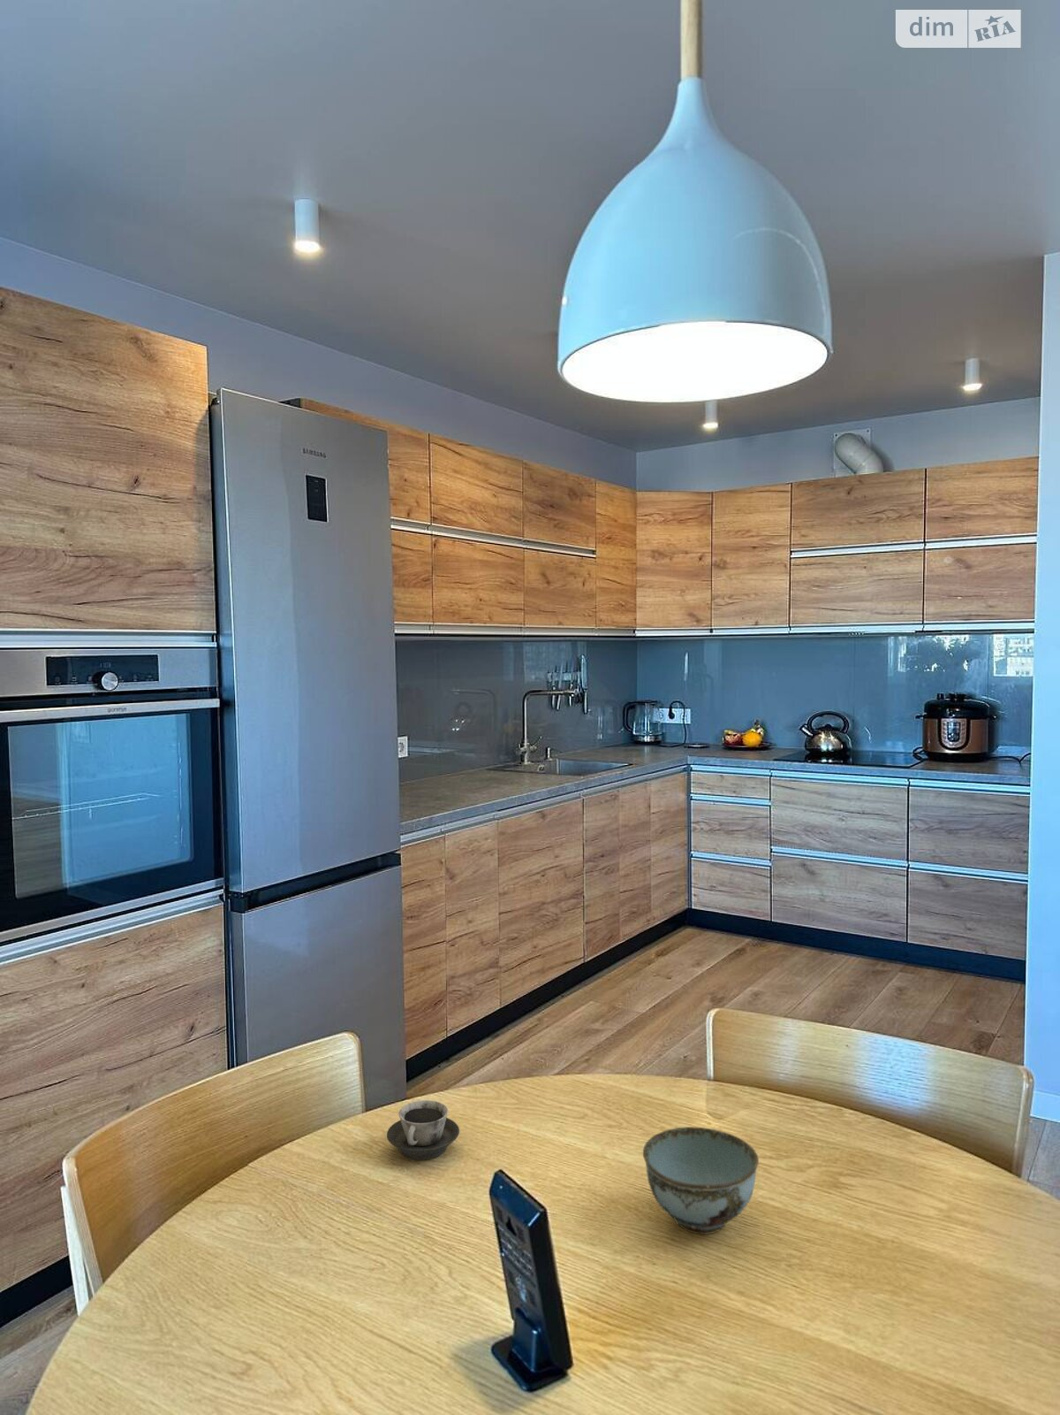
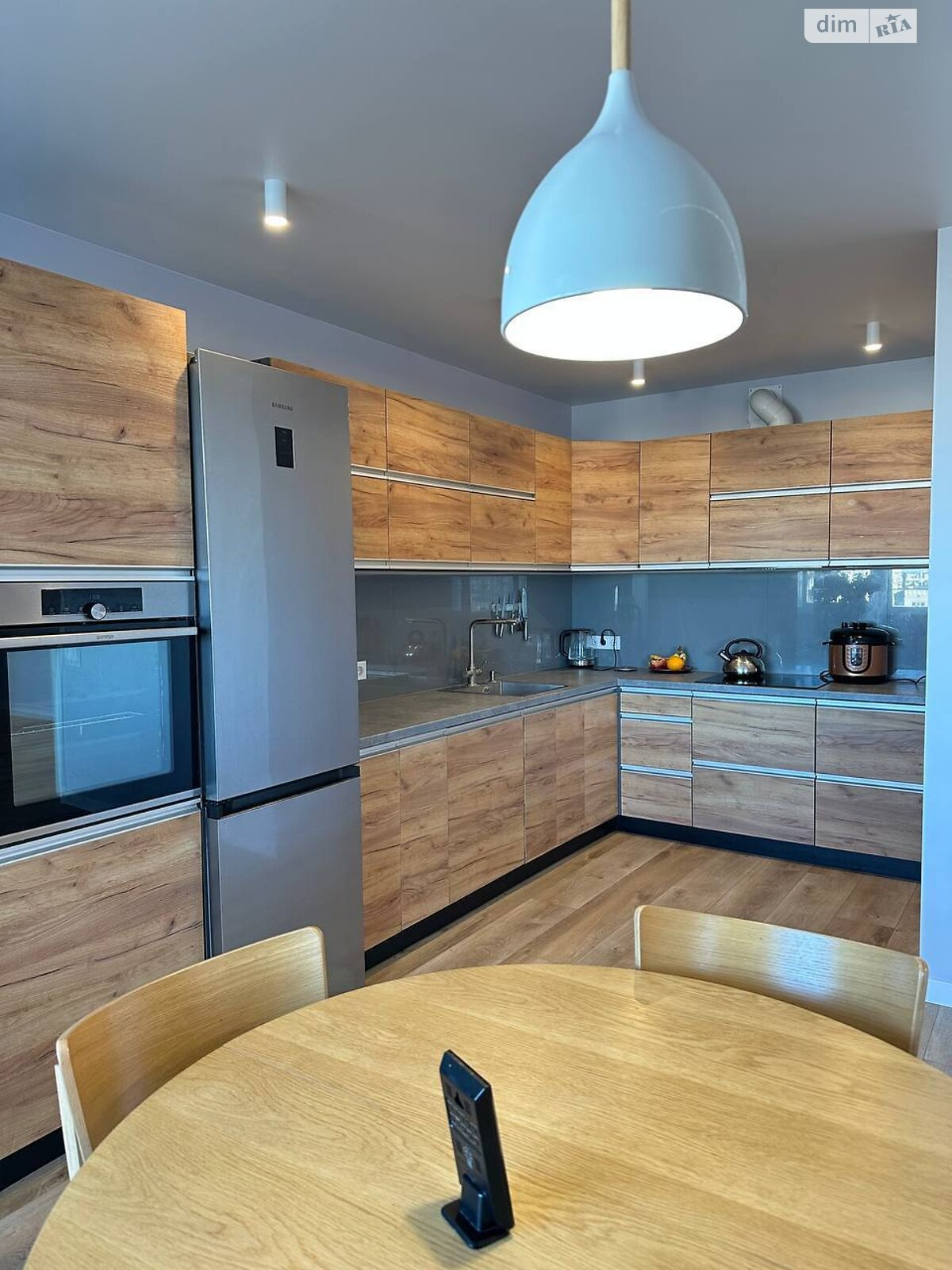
- cup (423, 1130)
- bowl (699, 1185)
